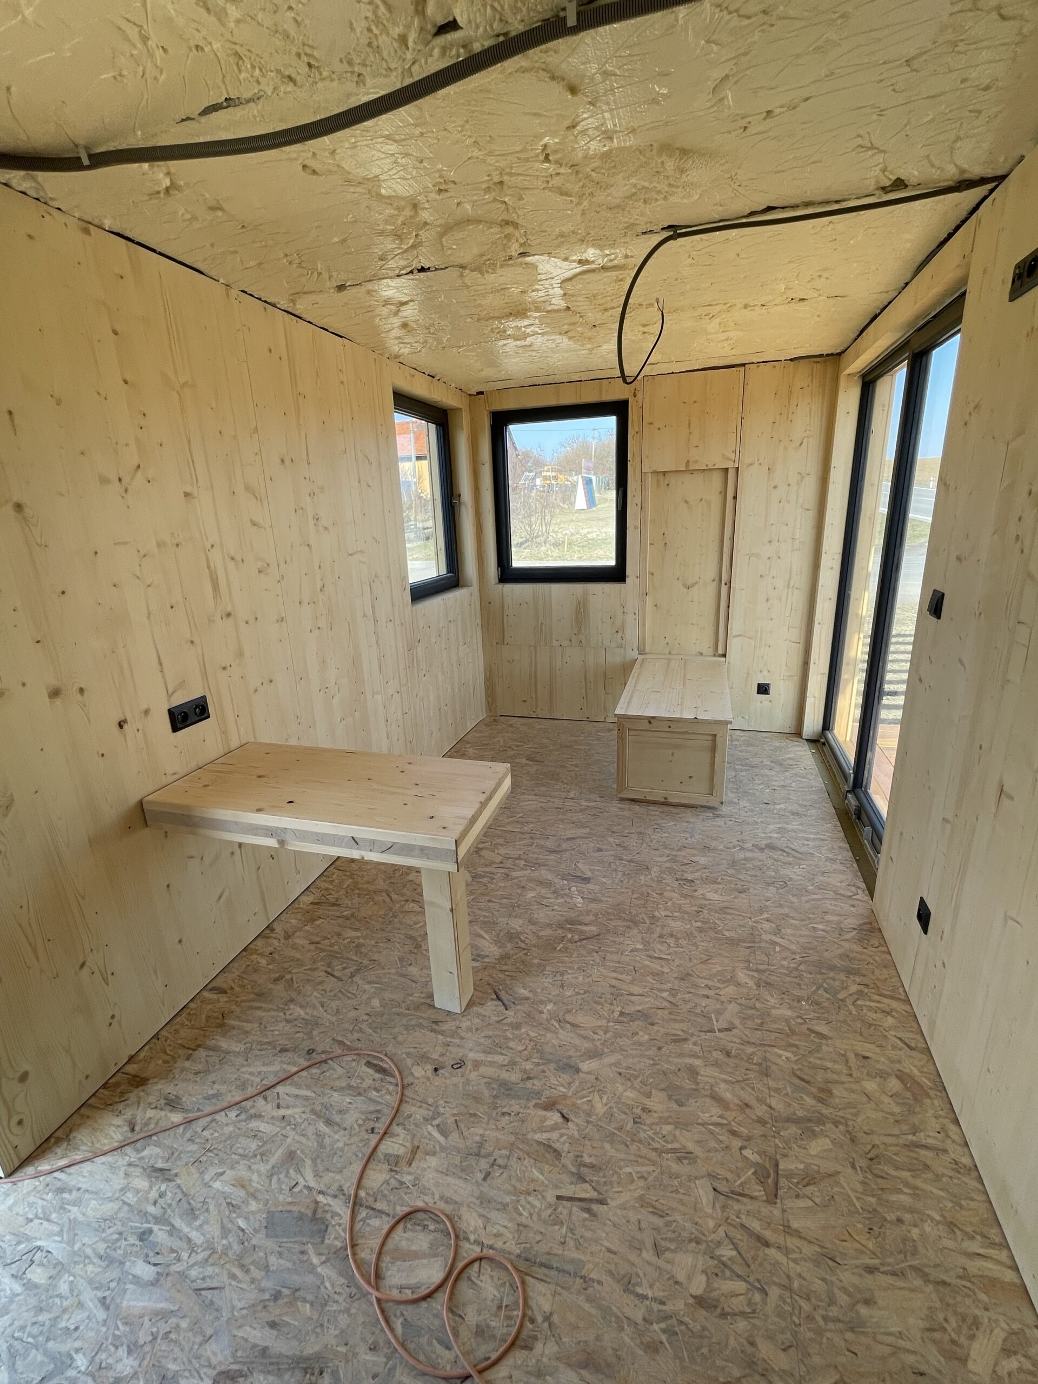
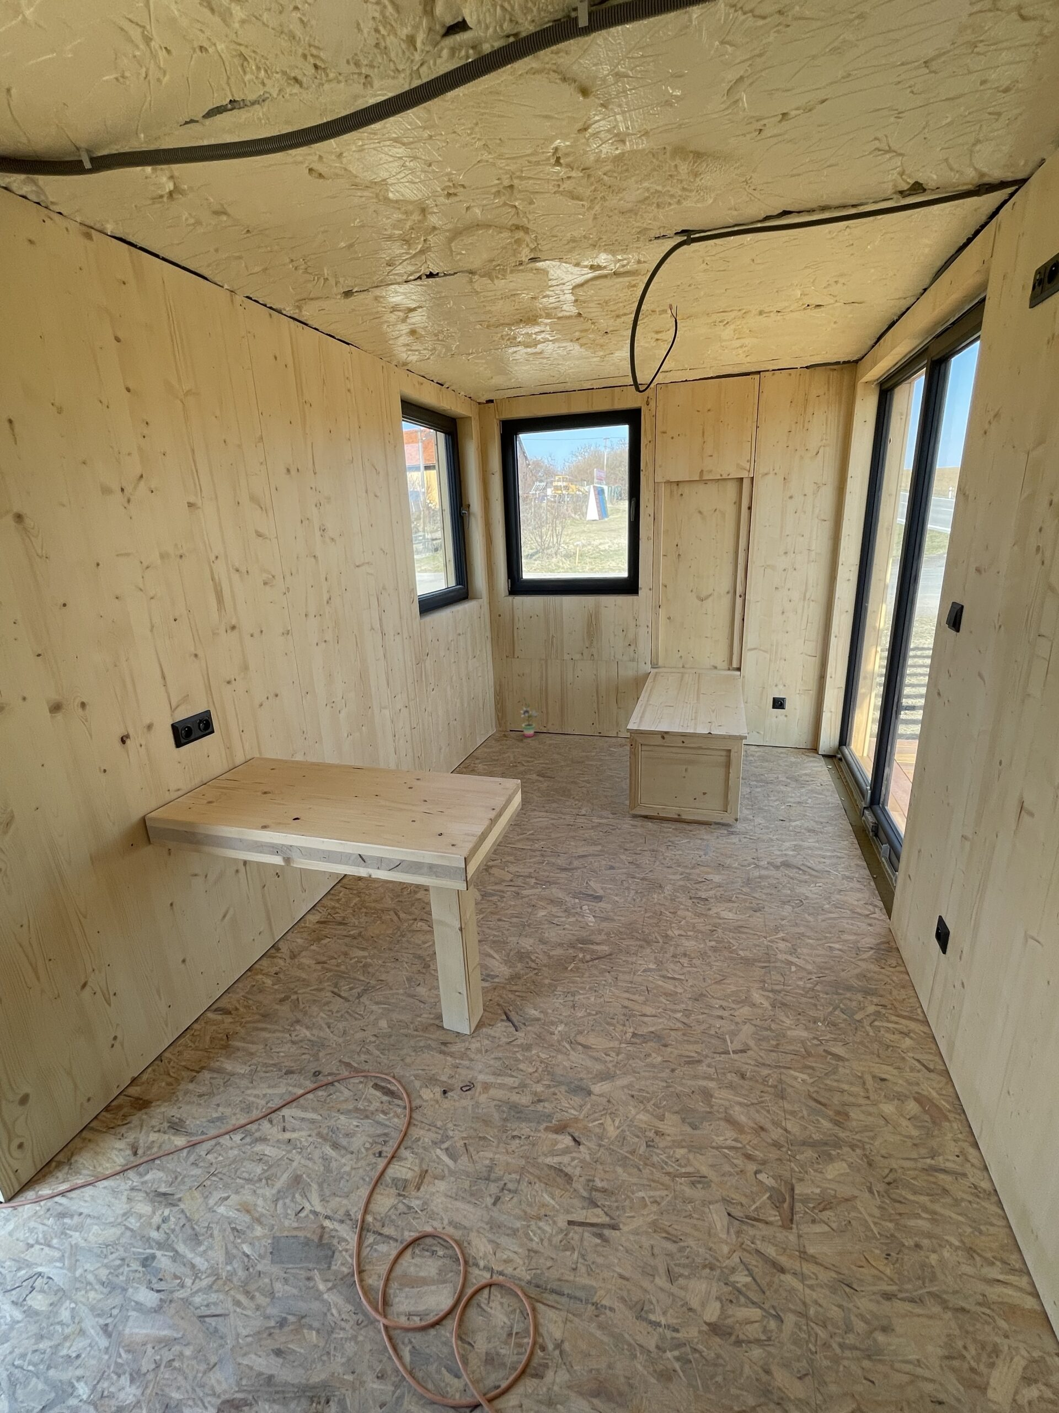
+ potted plant (530, 717)
